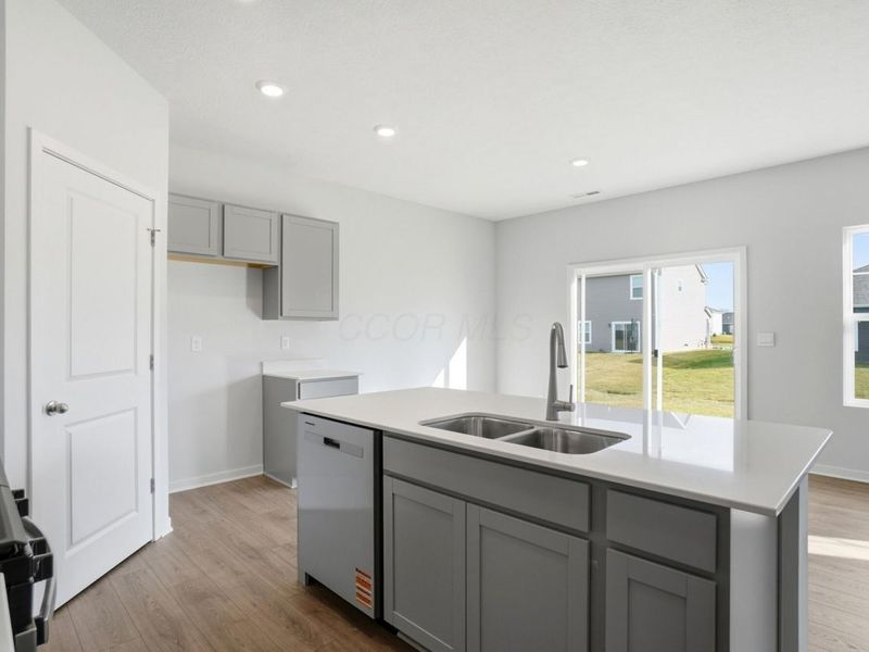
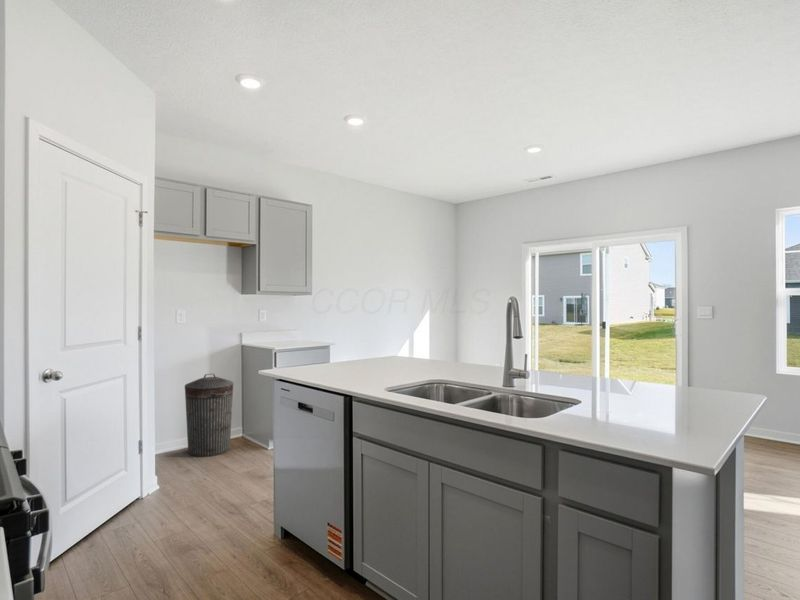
+ trash can (209, 412)
